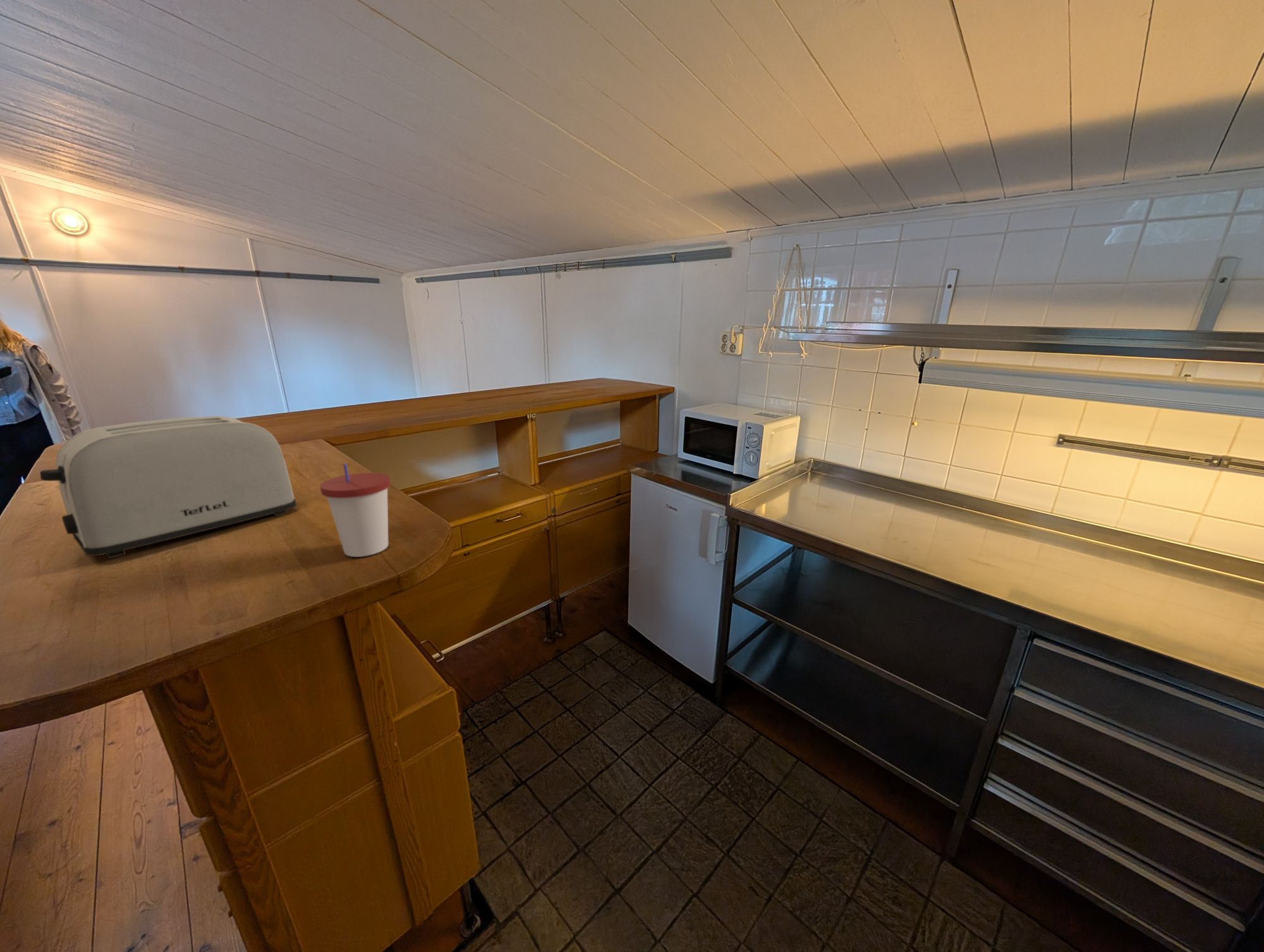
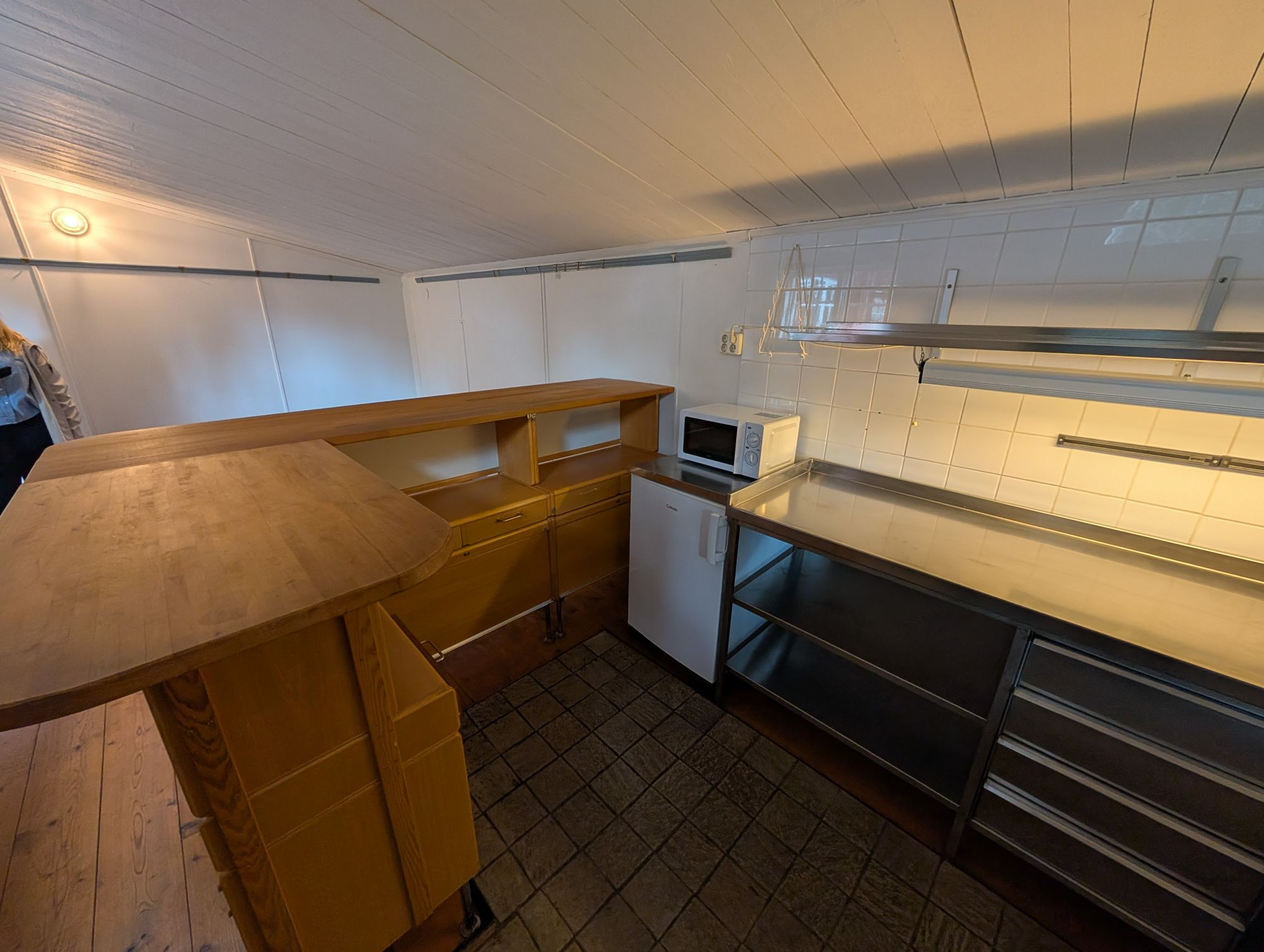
- cup (360, 506)
- toaster (179, 477)
